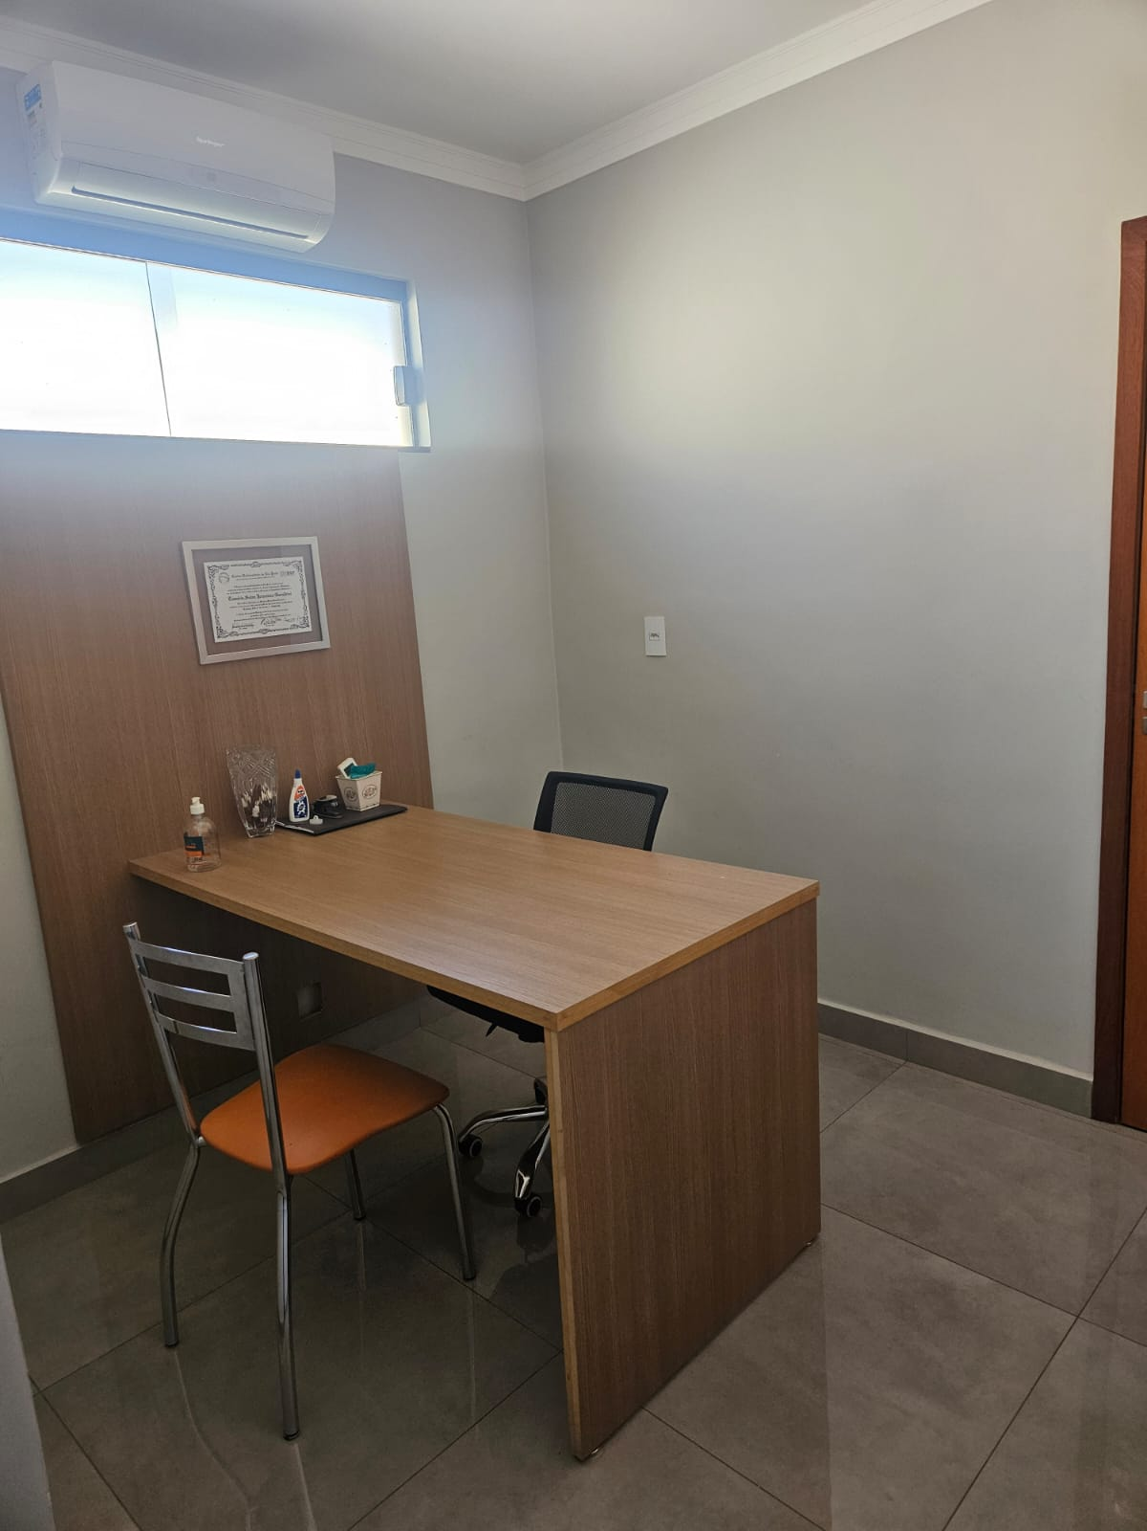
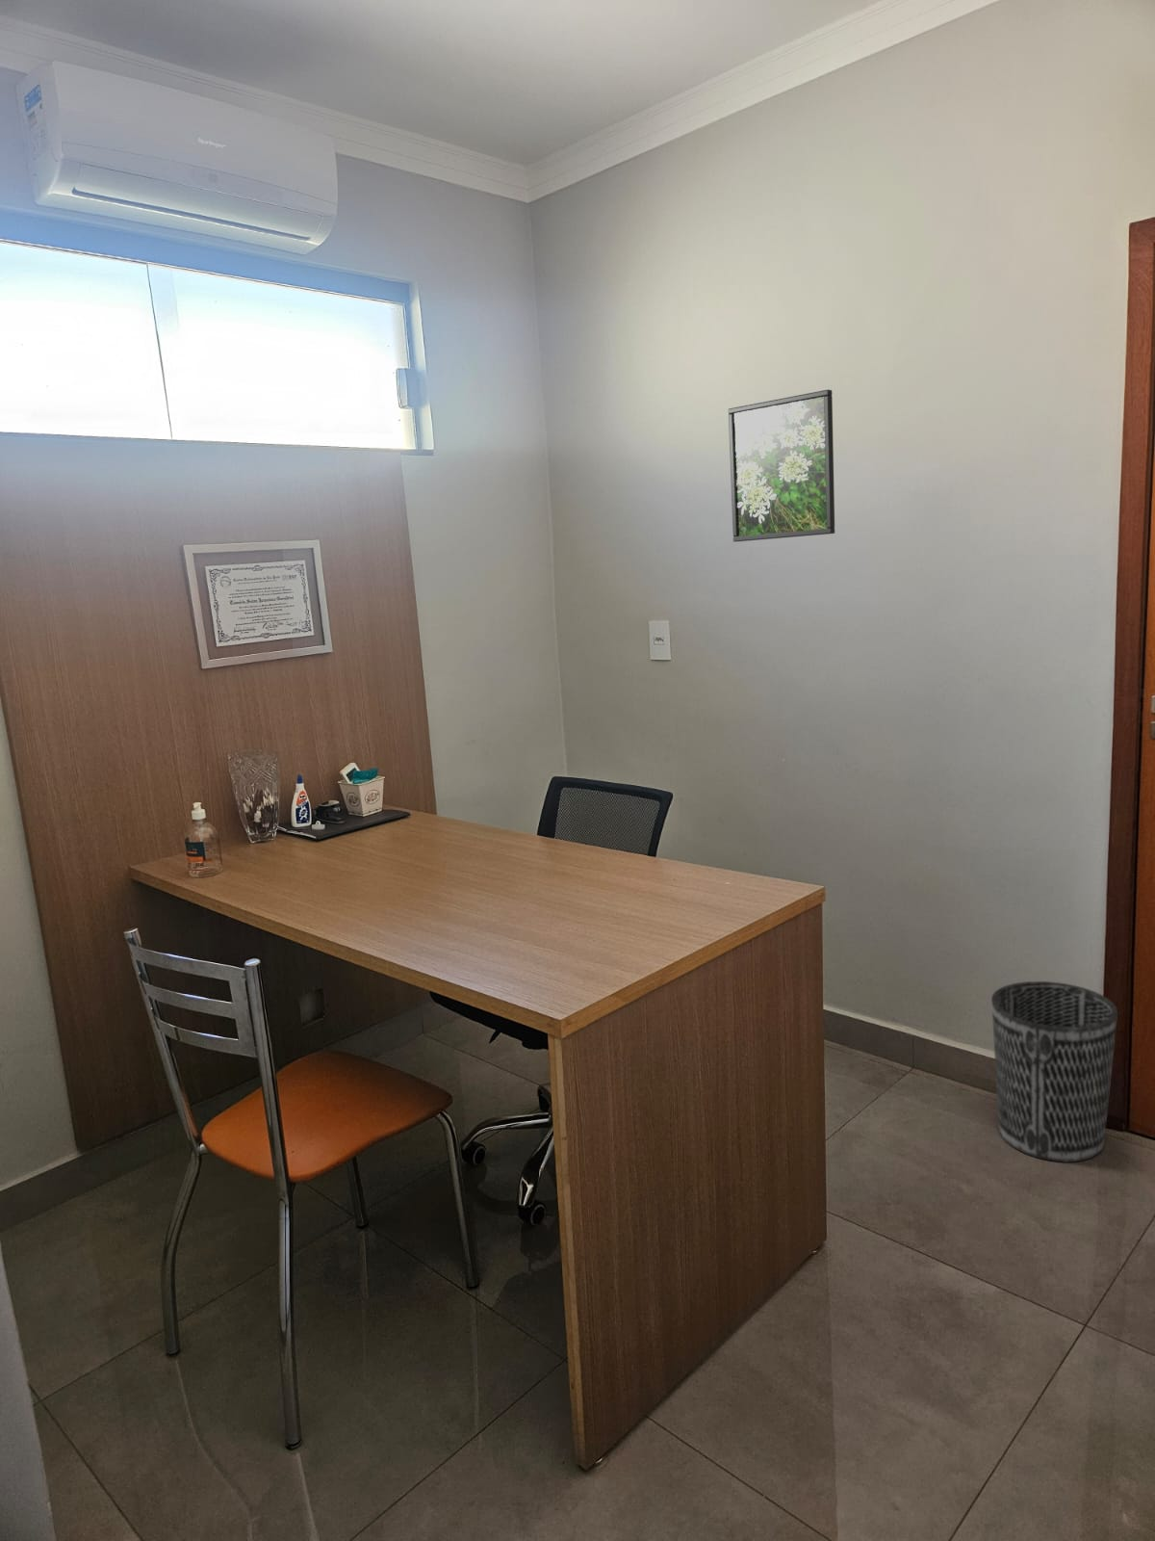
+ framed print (780, 470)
+ wastebasket (1051, 1070)
